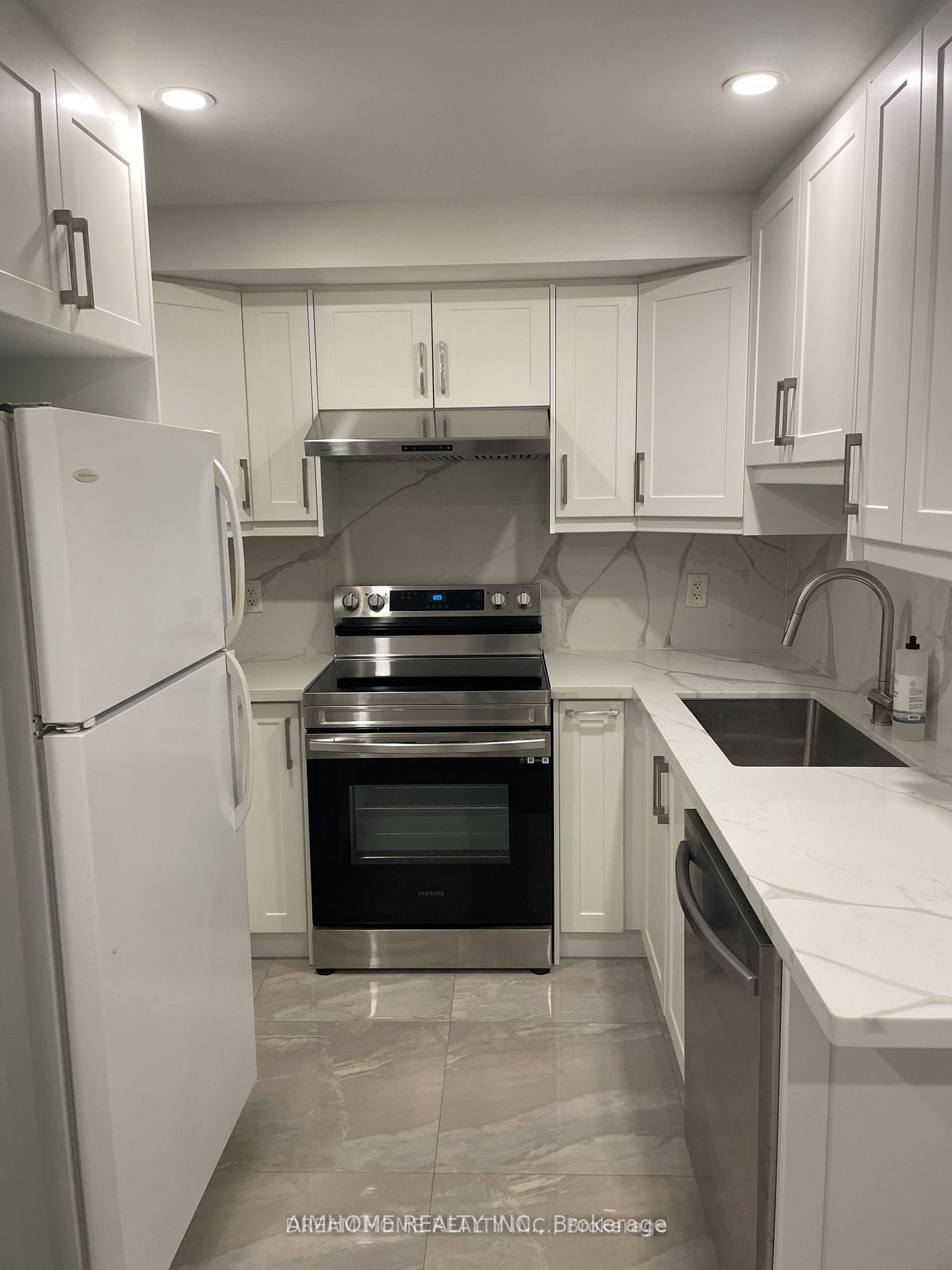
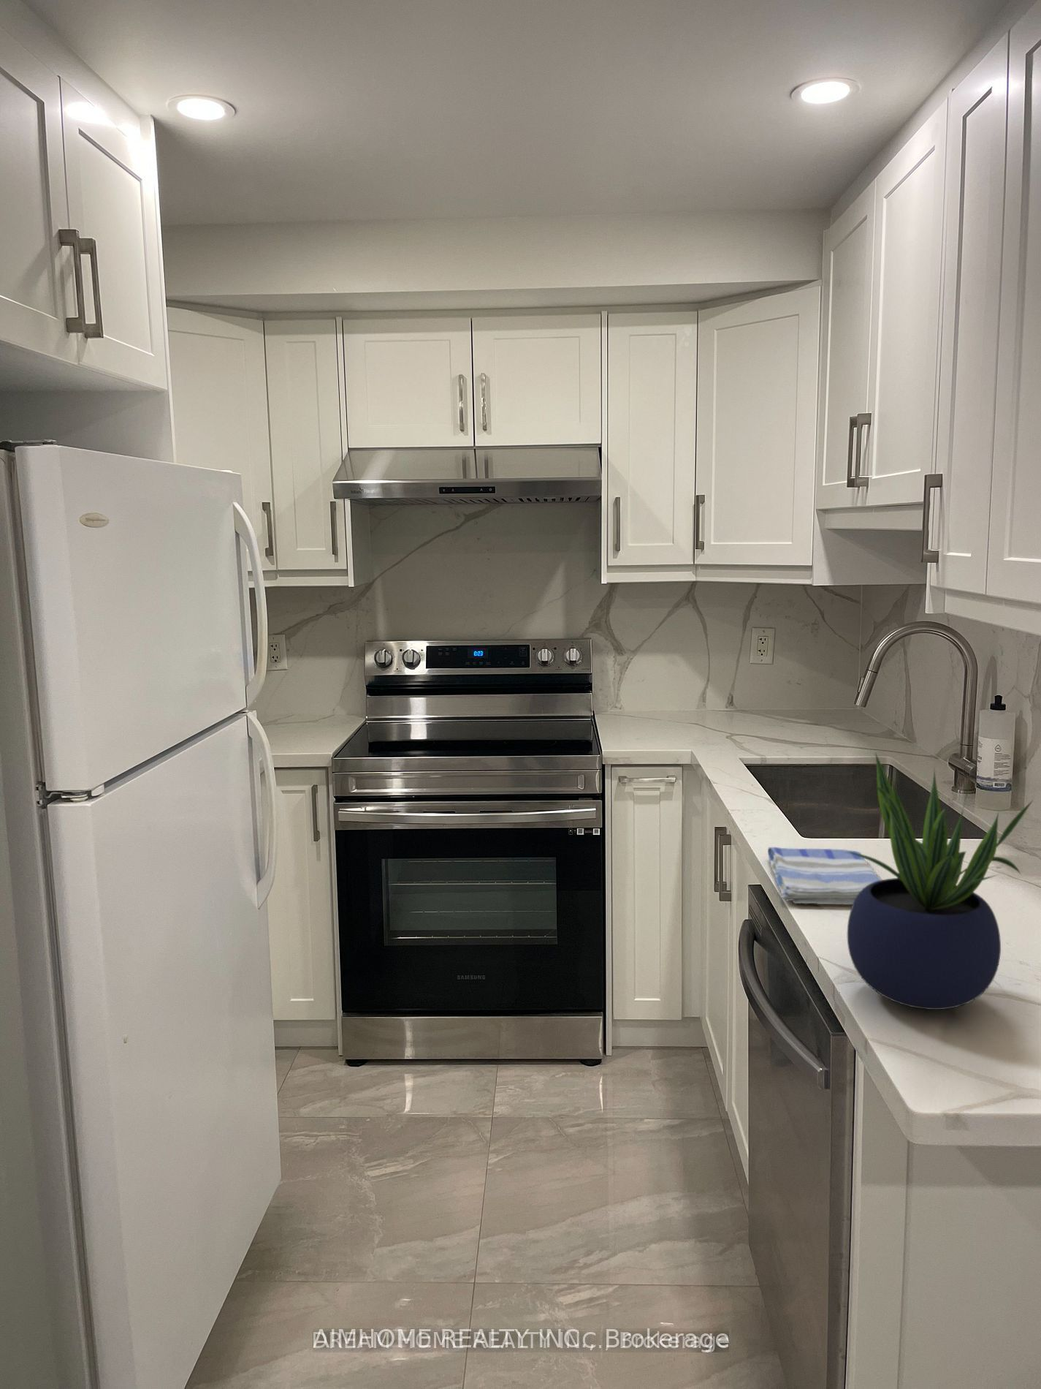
+ potted plant (934, 882)
+ dish towel (824, 873)
